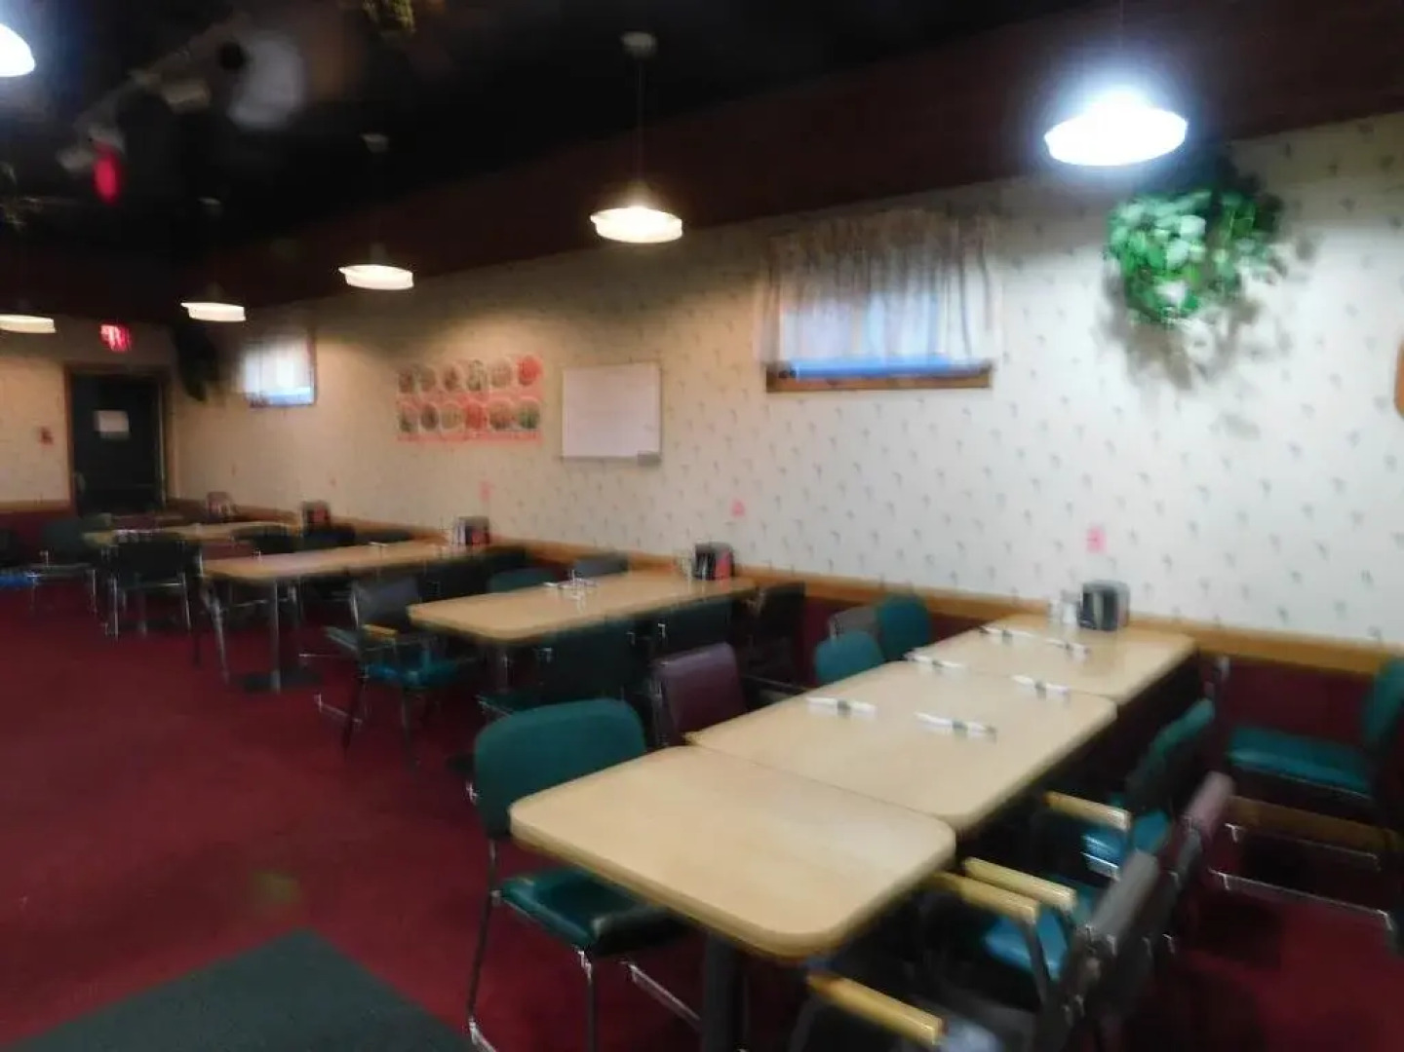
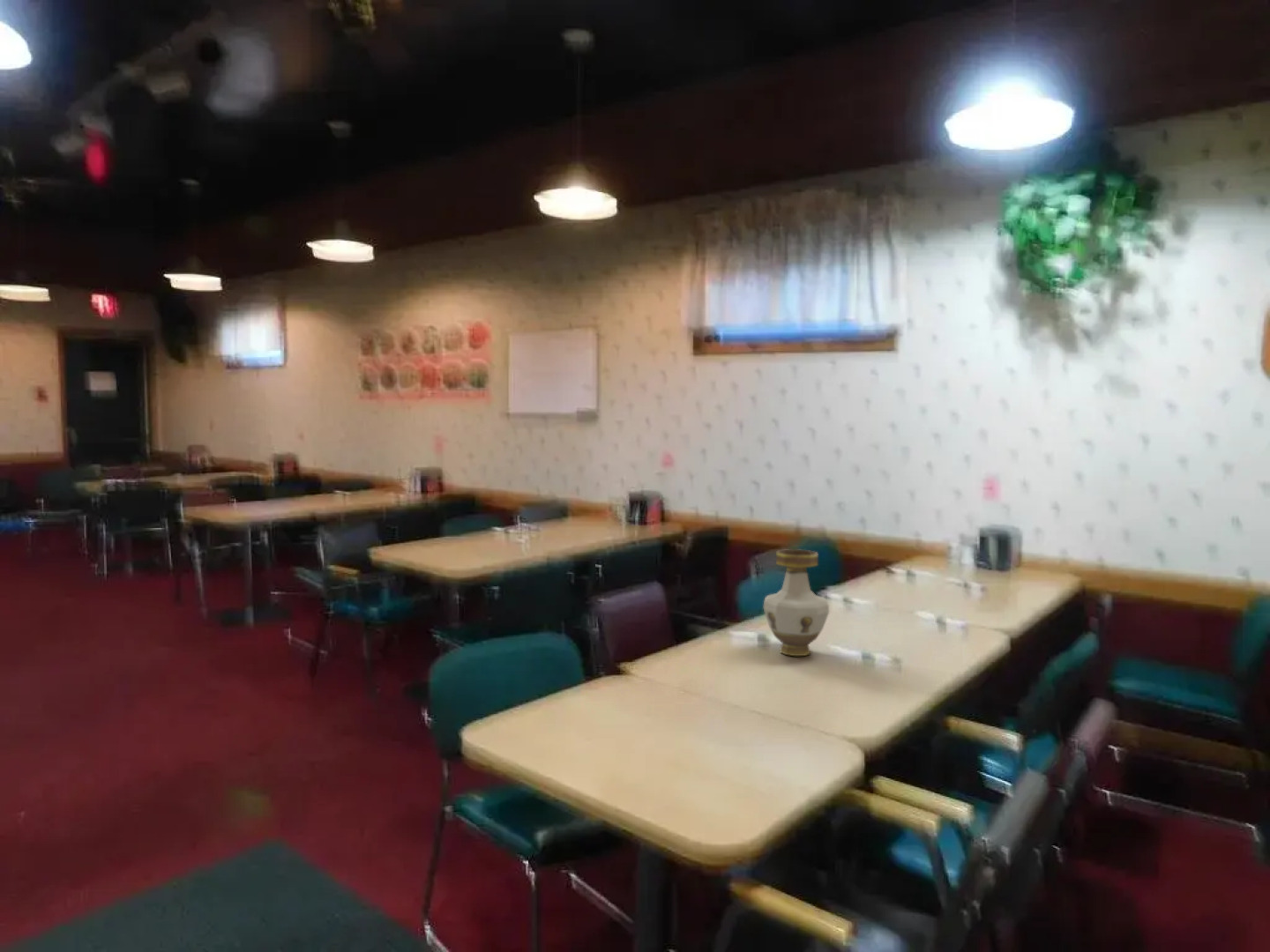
+ vase (796, 602)
